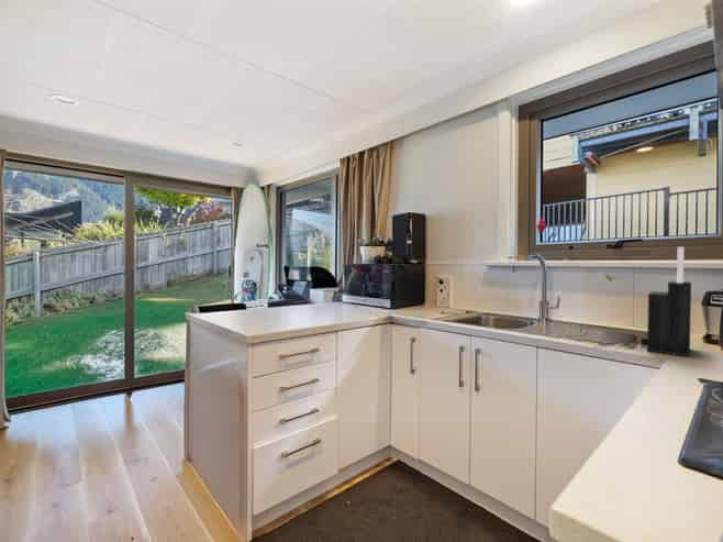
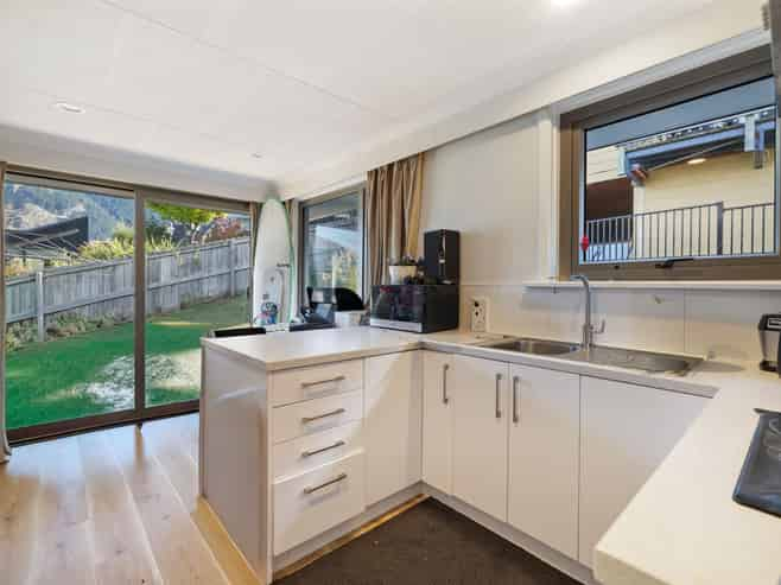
- knife block (665, 298)
